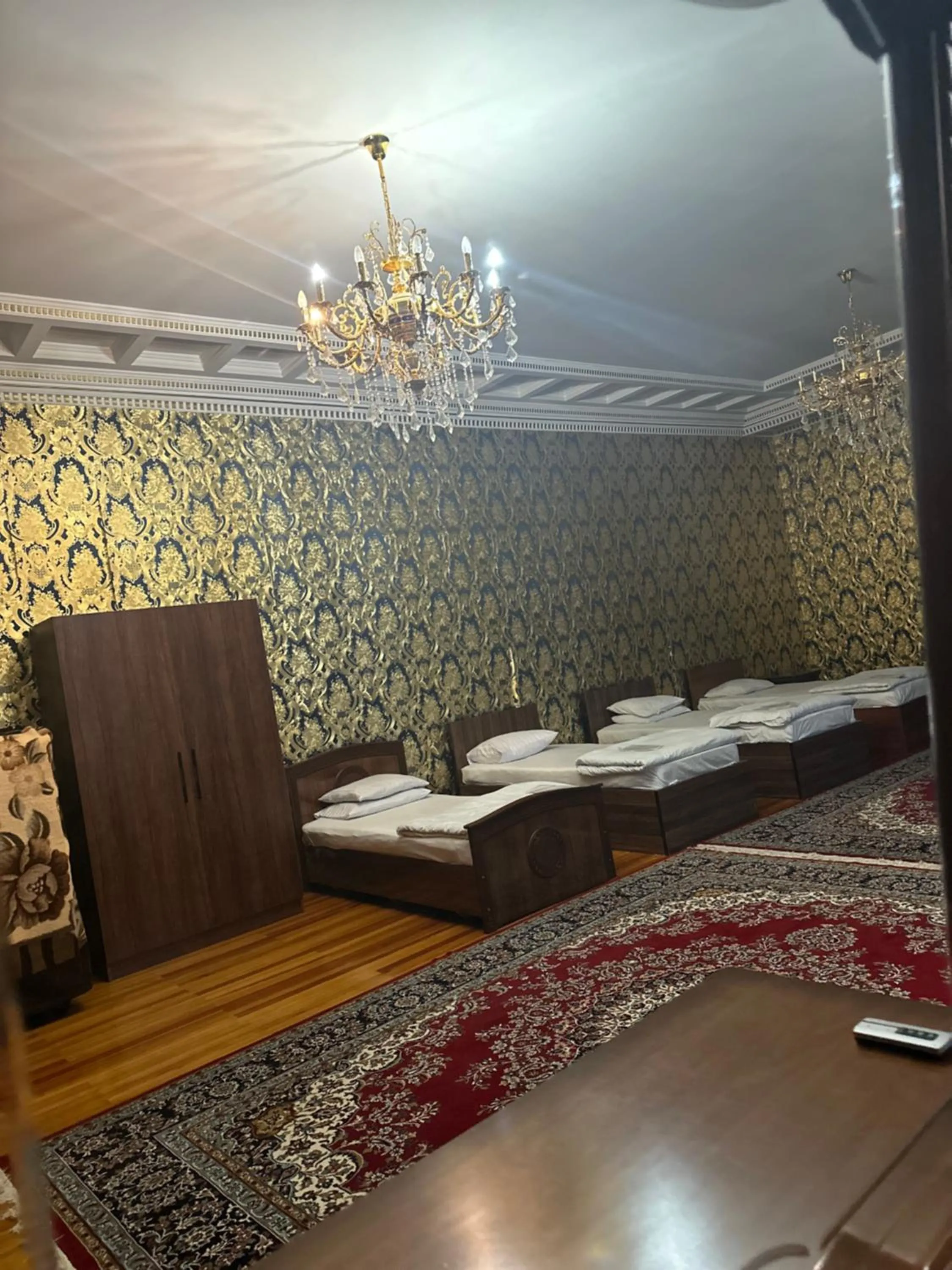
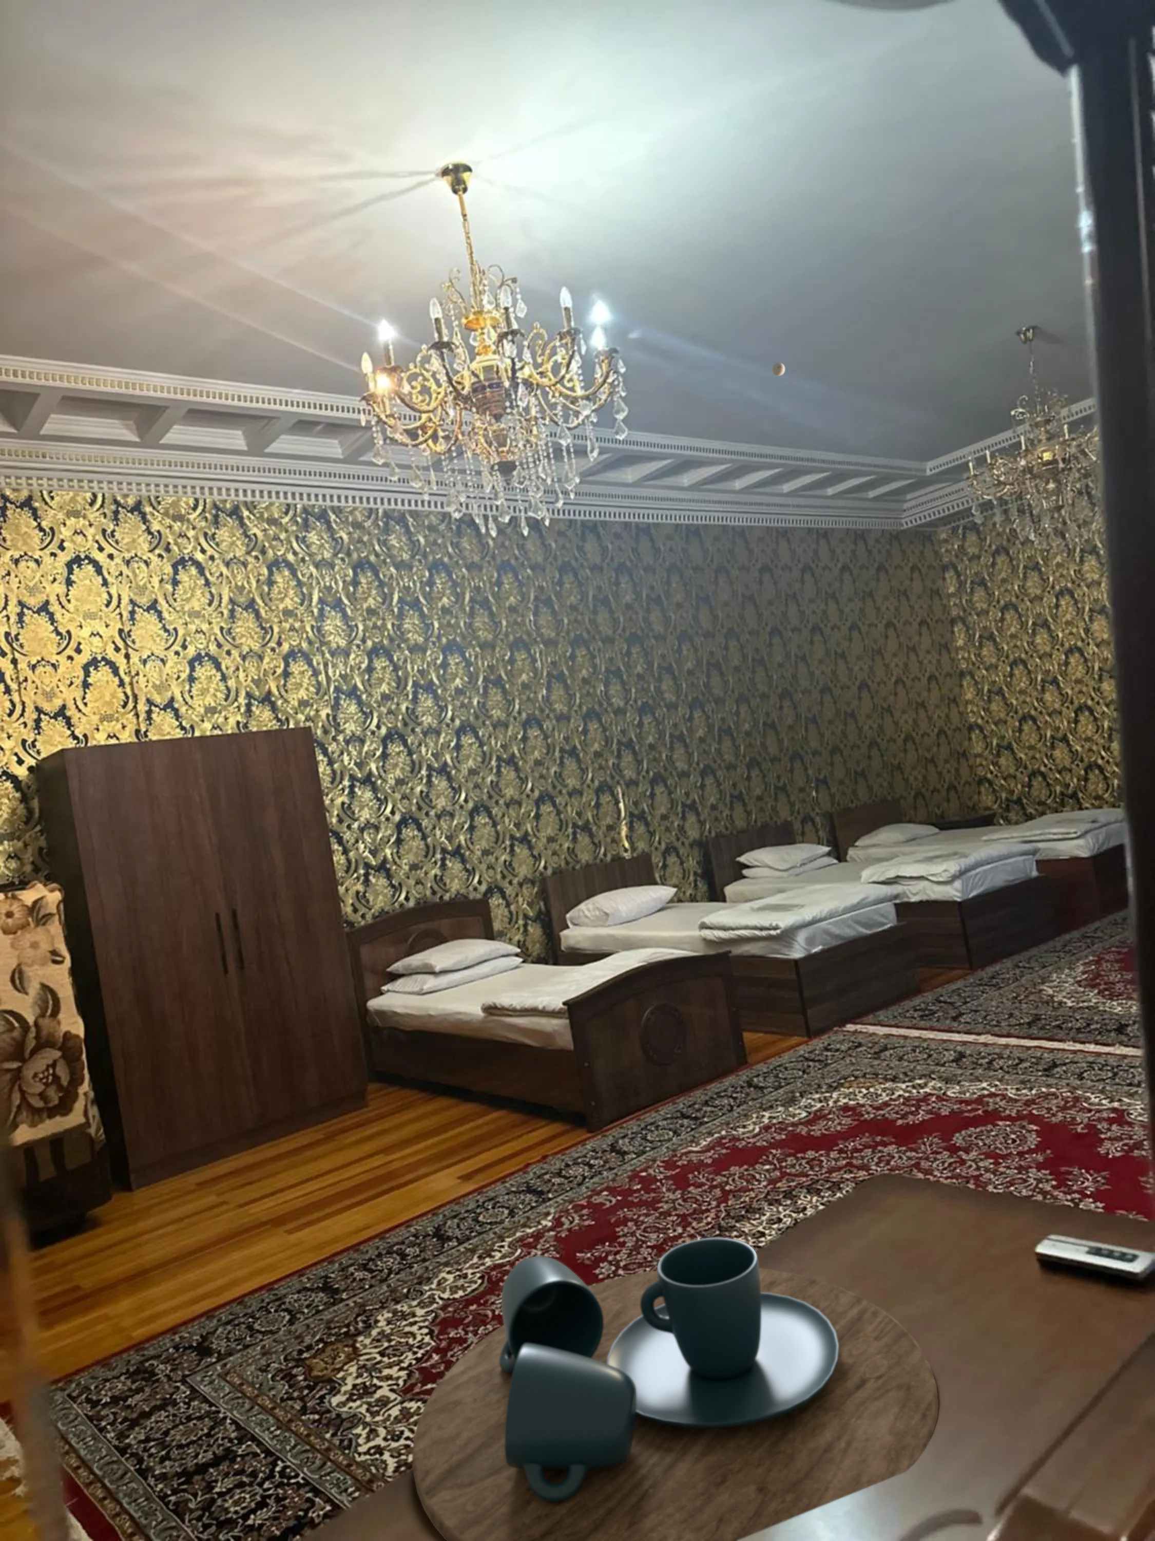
+ cup set (661, 1344)
+ eyeball (779, 369)
